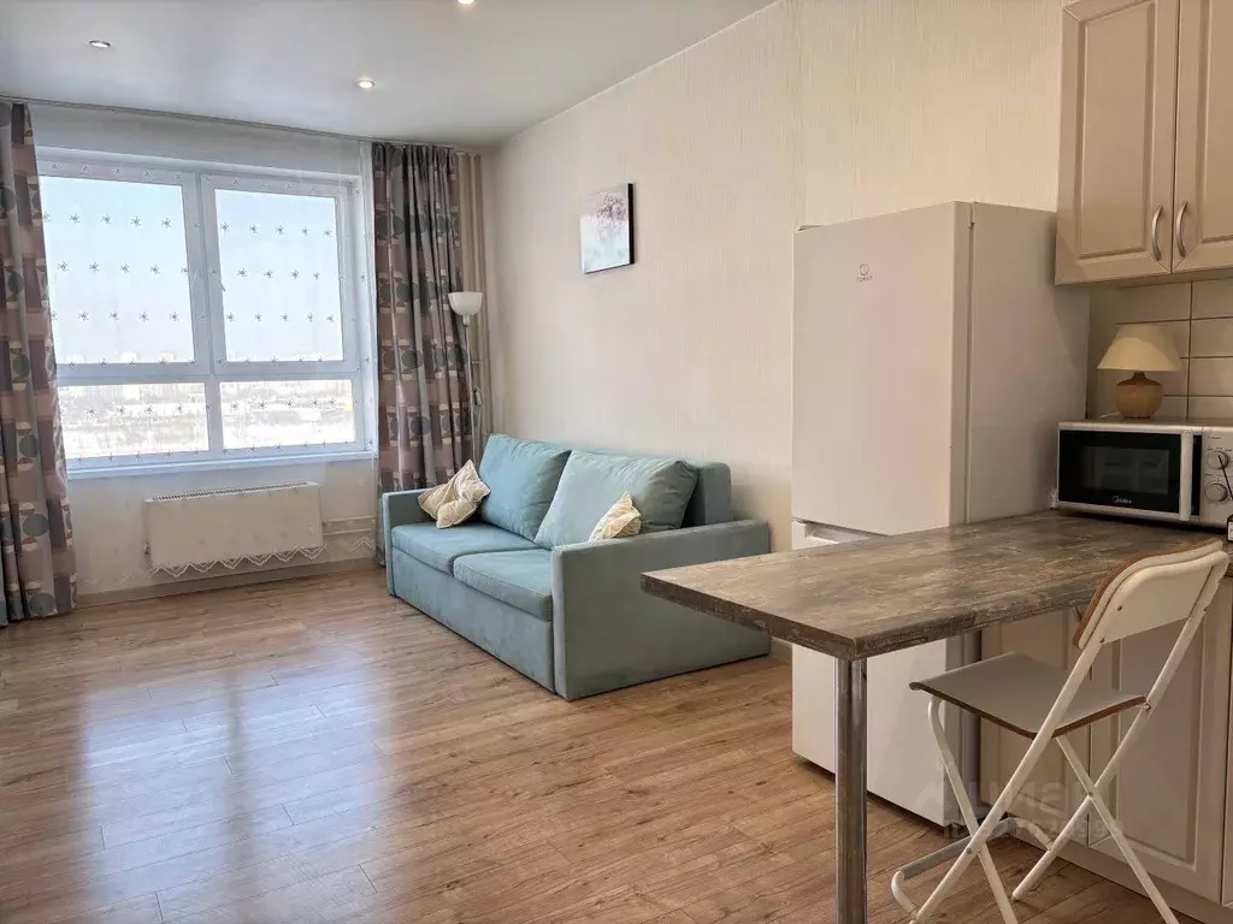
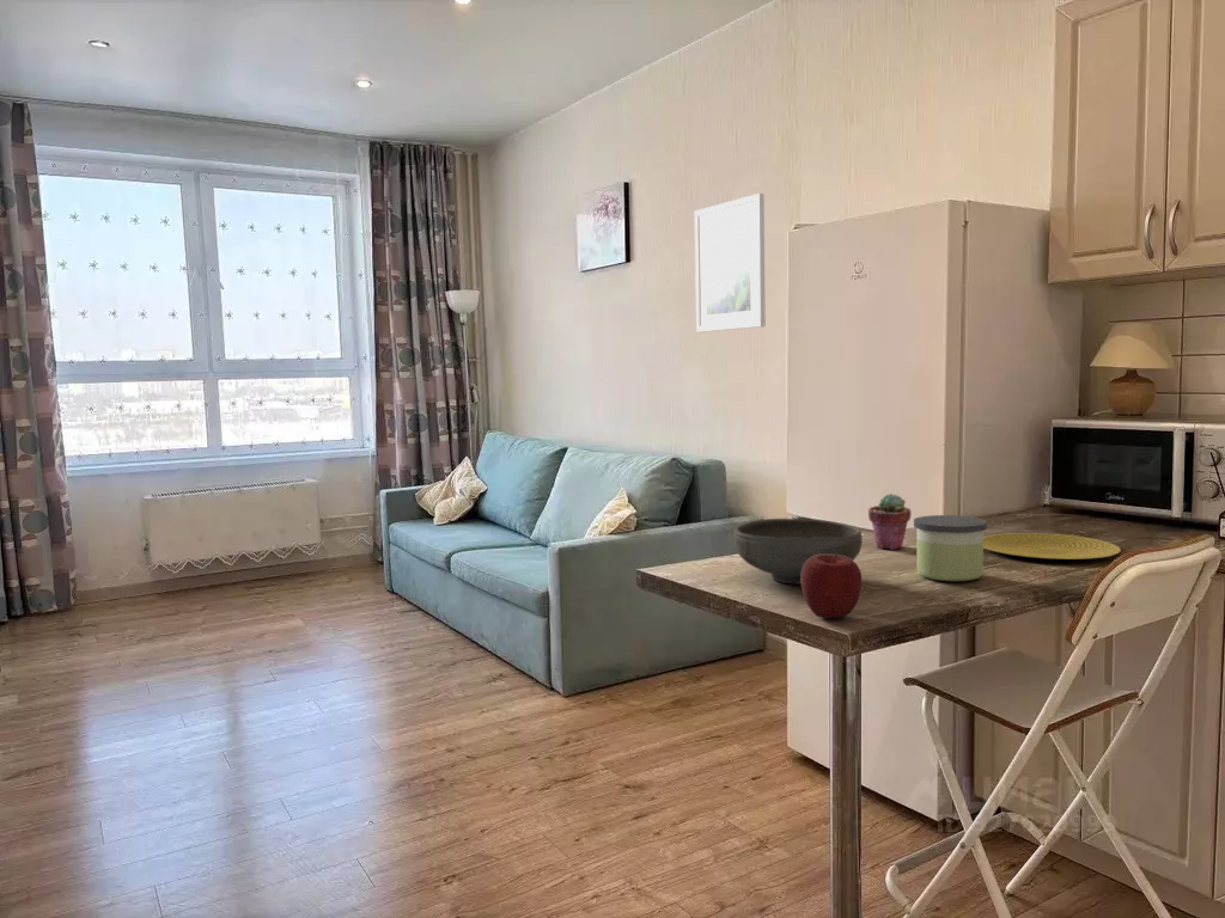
+ bowl (797, 552)
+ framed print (727, 265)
+ potted succulent (889, 519)
+ apple (830, 586)
+ plate (1046, 546)
+ candle (949, 547)
